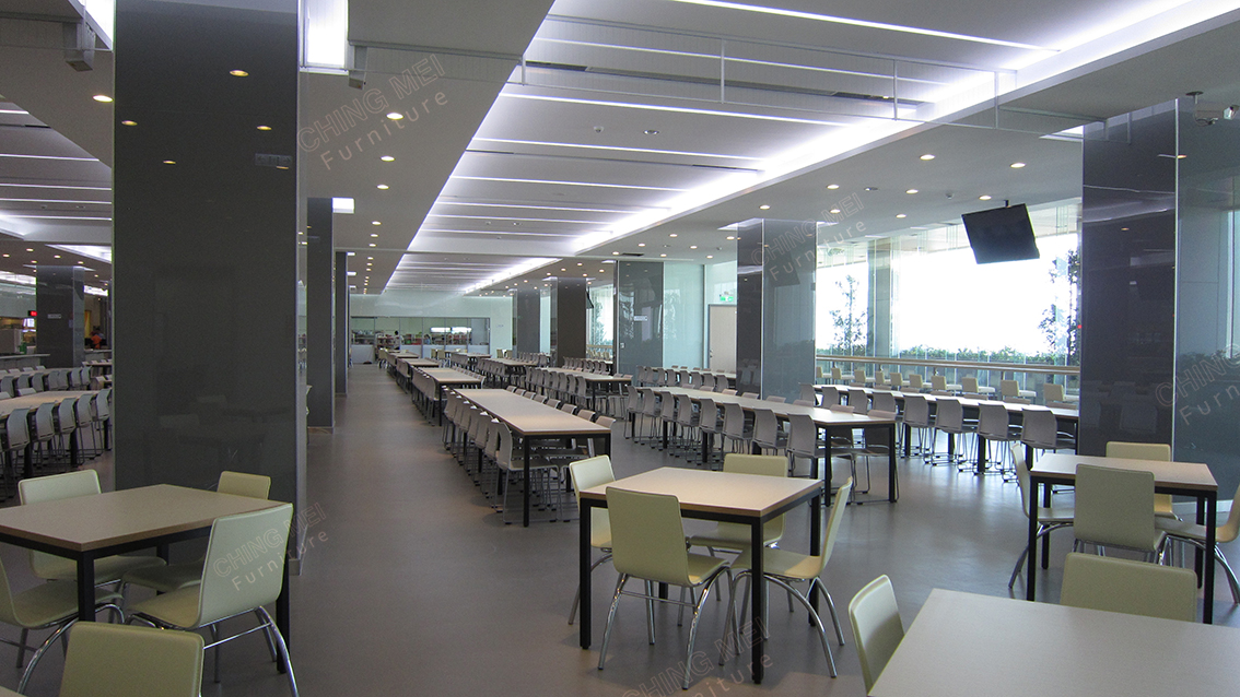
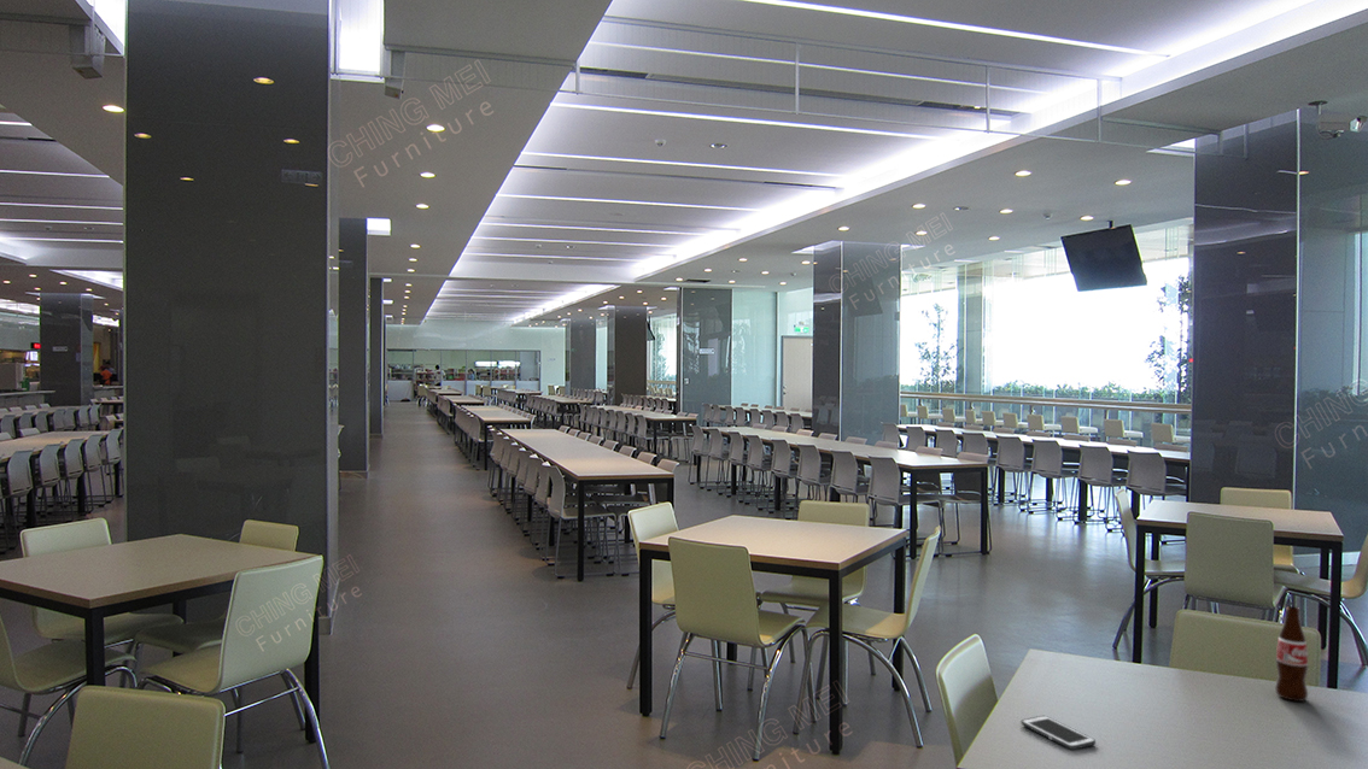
+ cell phone (1057, 732)
+ bottle (1292, 652)
